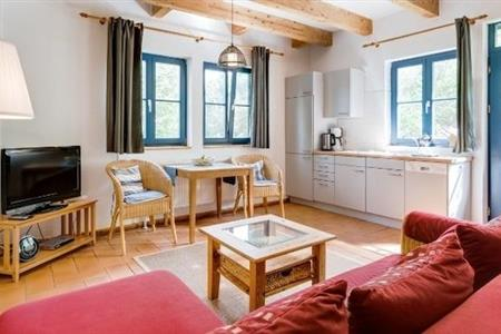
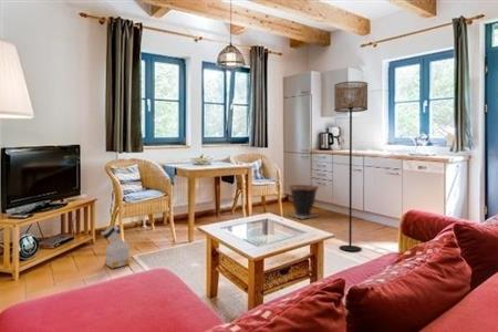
+ bag (116, 245)
+ floor lamp (350, 166)
+ waste bin (302, 199)
